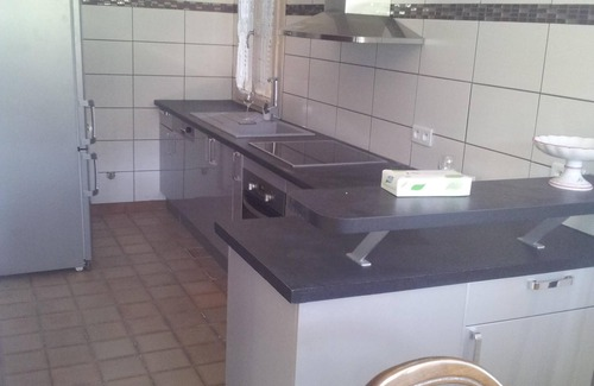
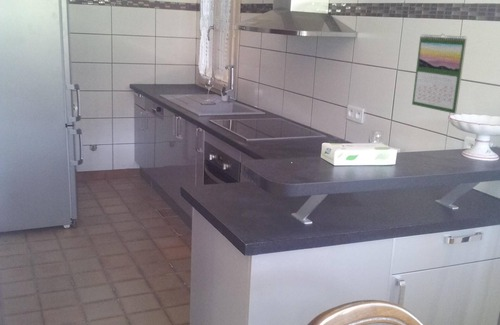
+ calendar (437, 71)
